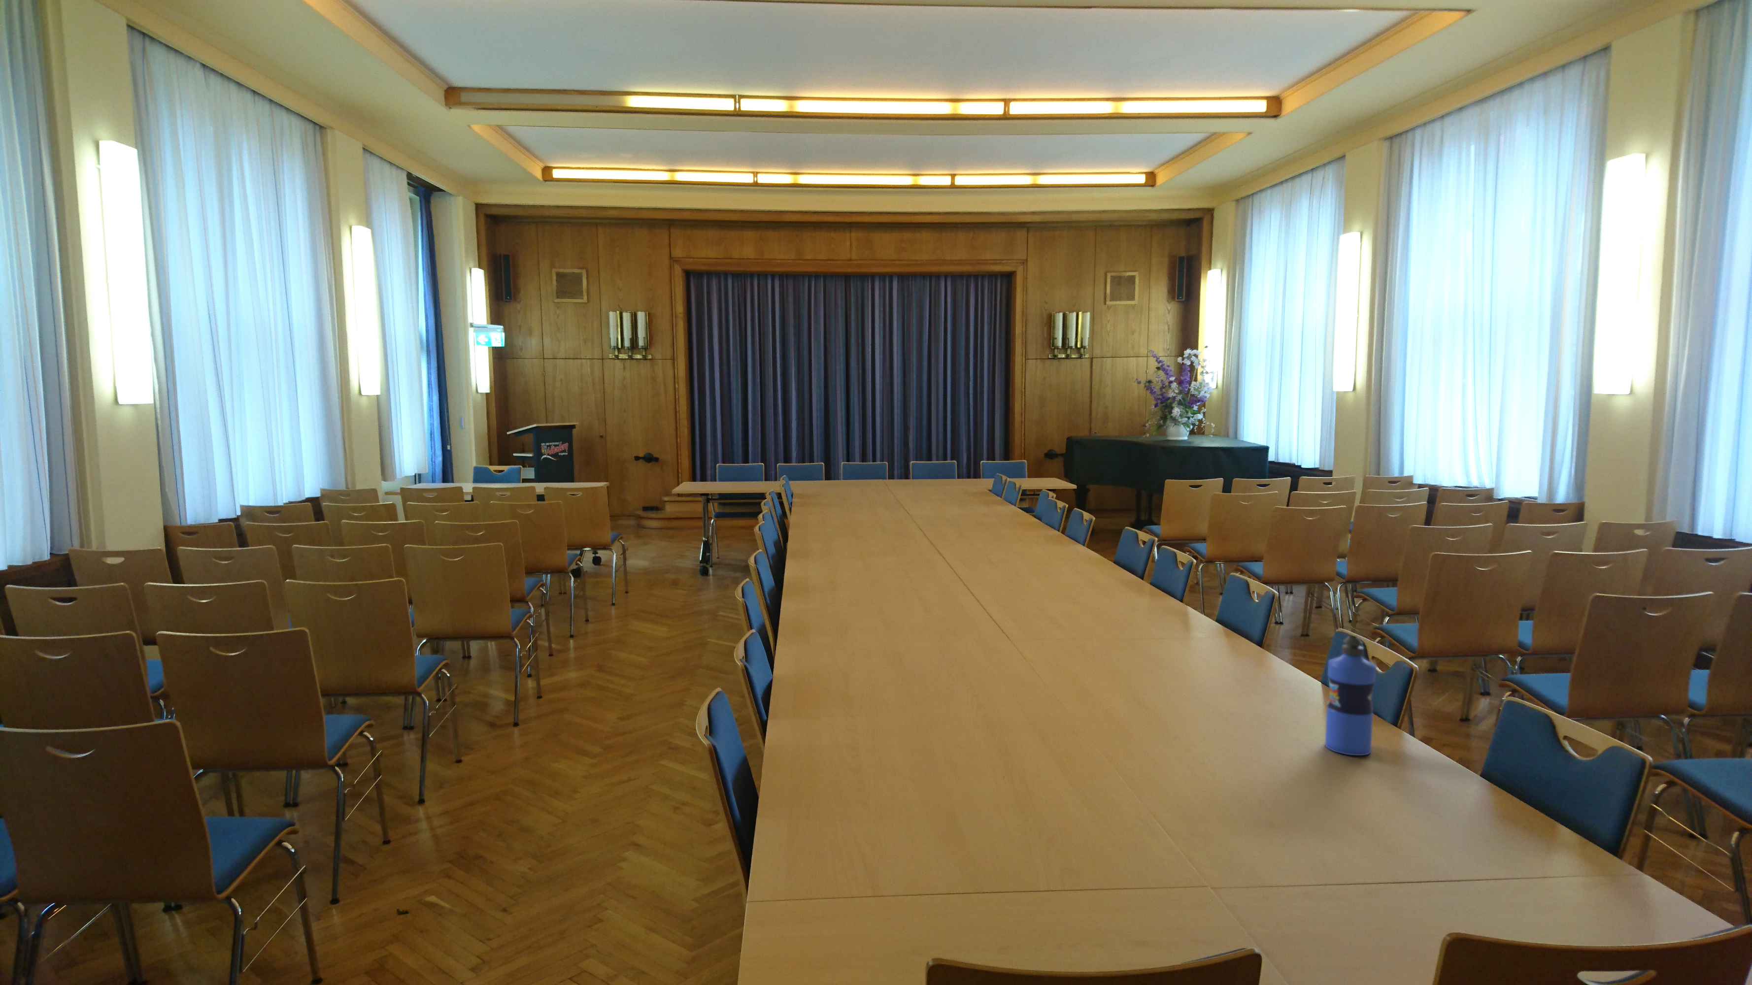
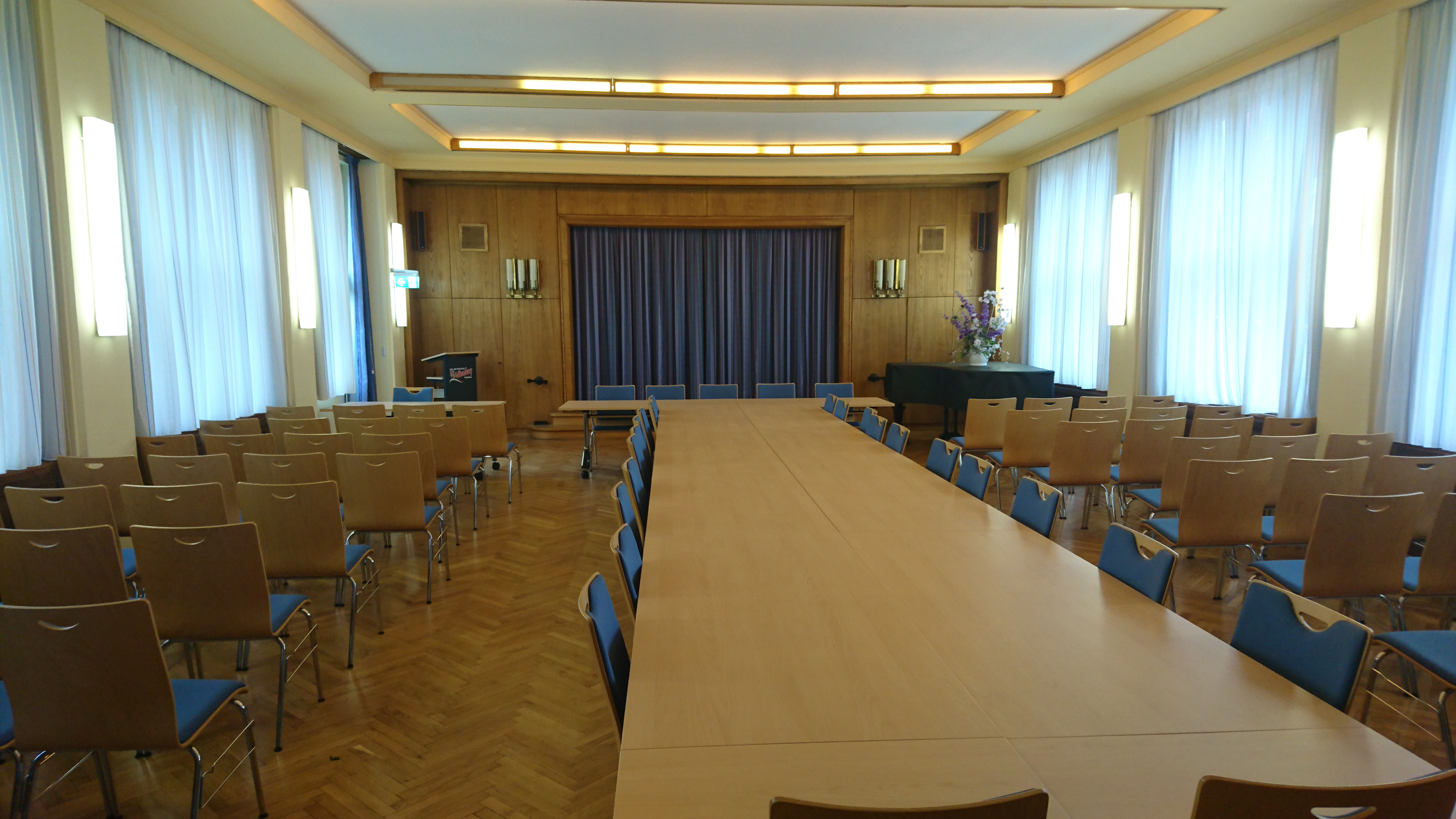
- water bottle (1350, 693)
